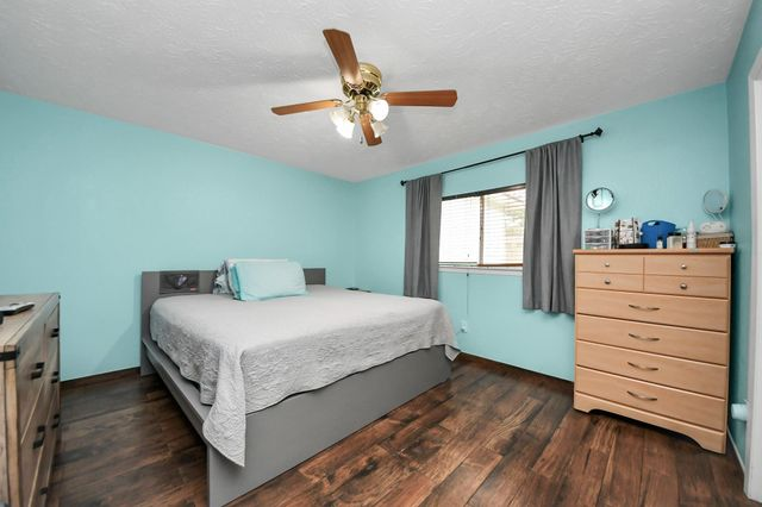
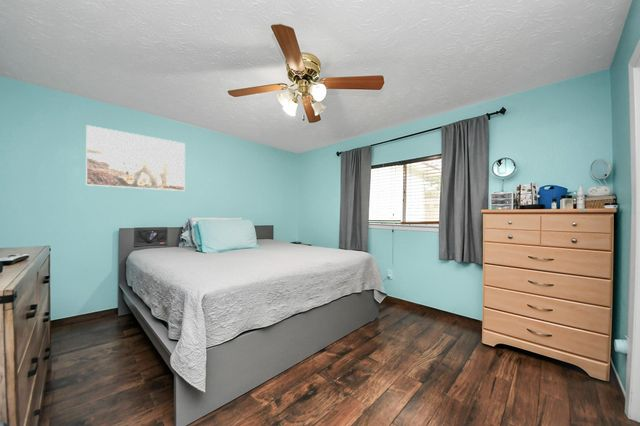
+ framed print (140, 161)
